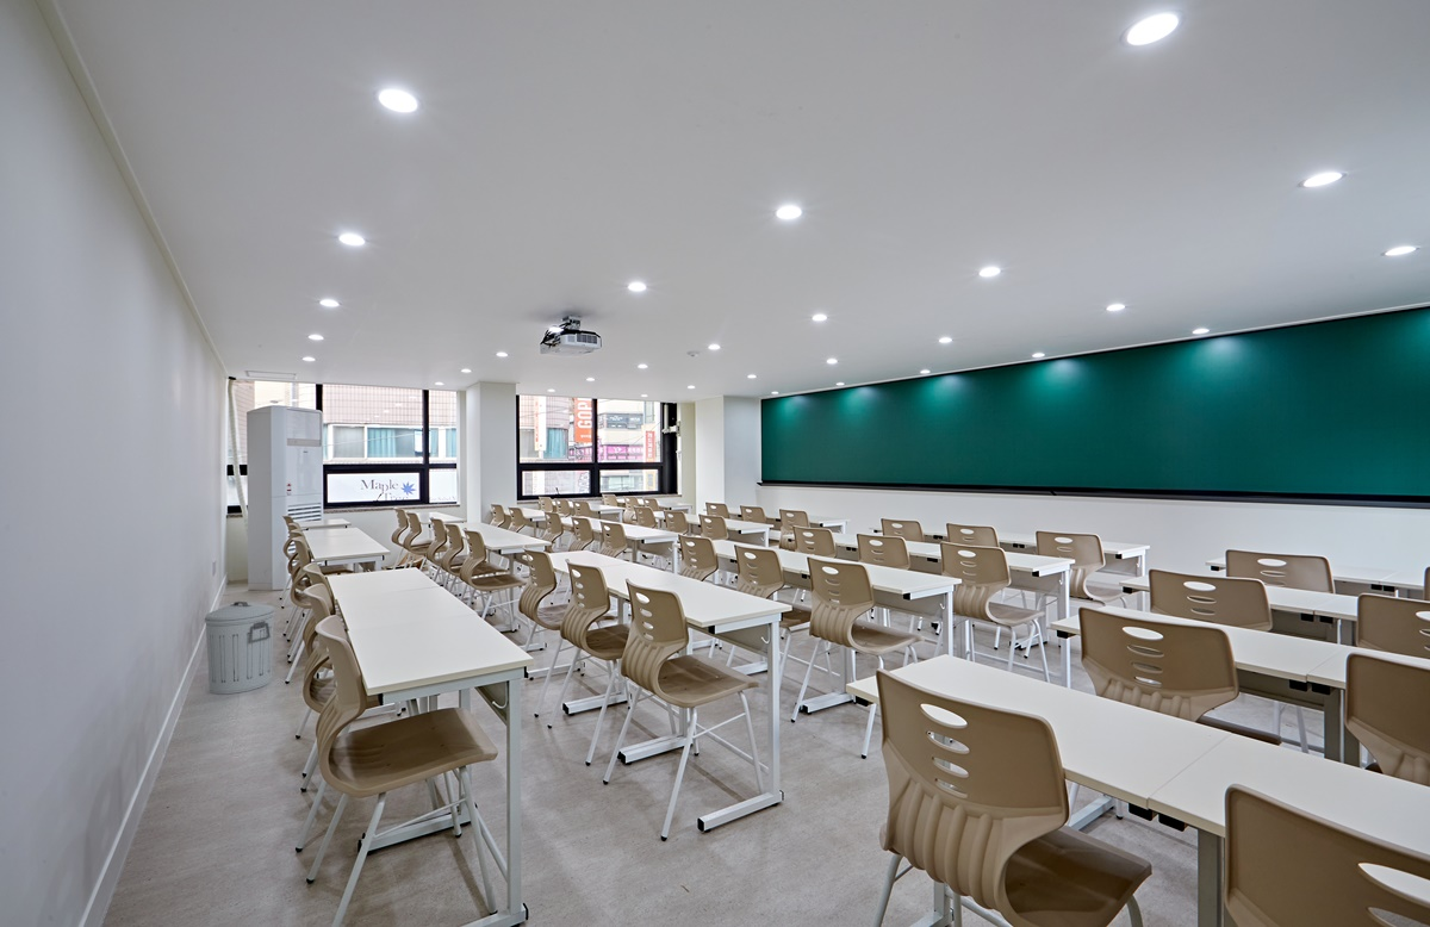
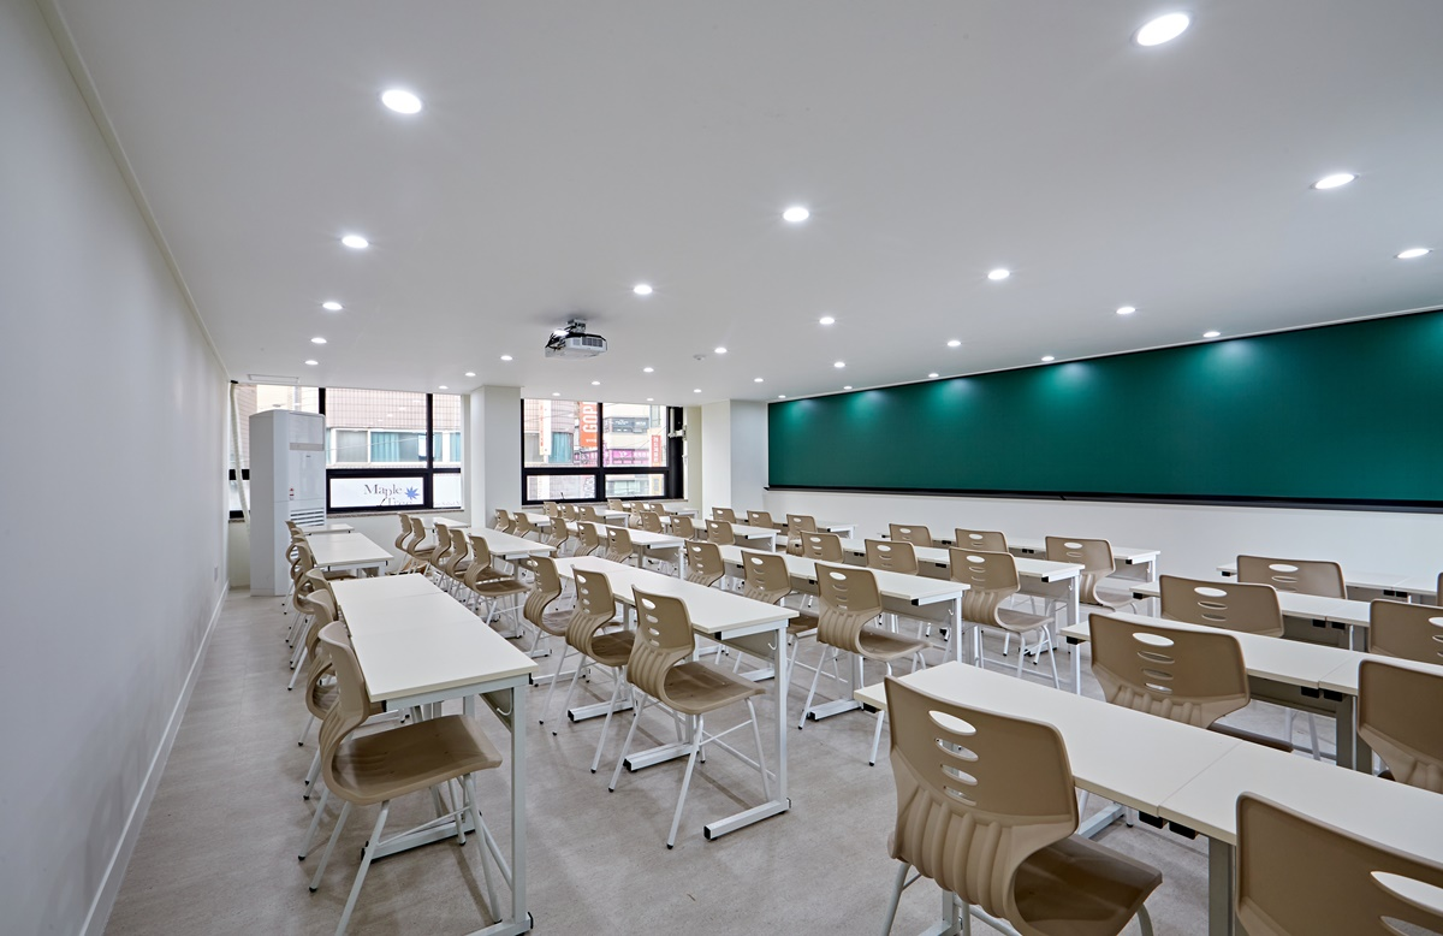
- trash can (241, 643)
